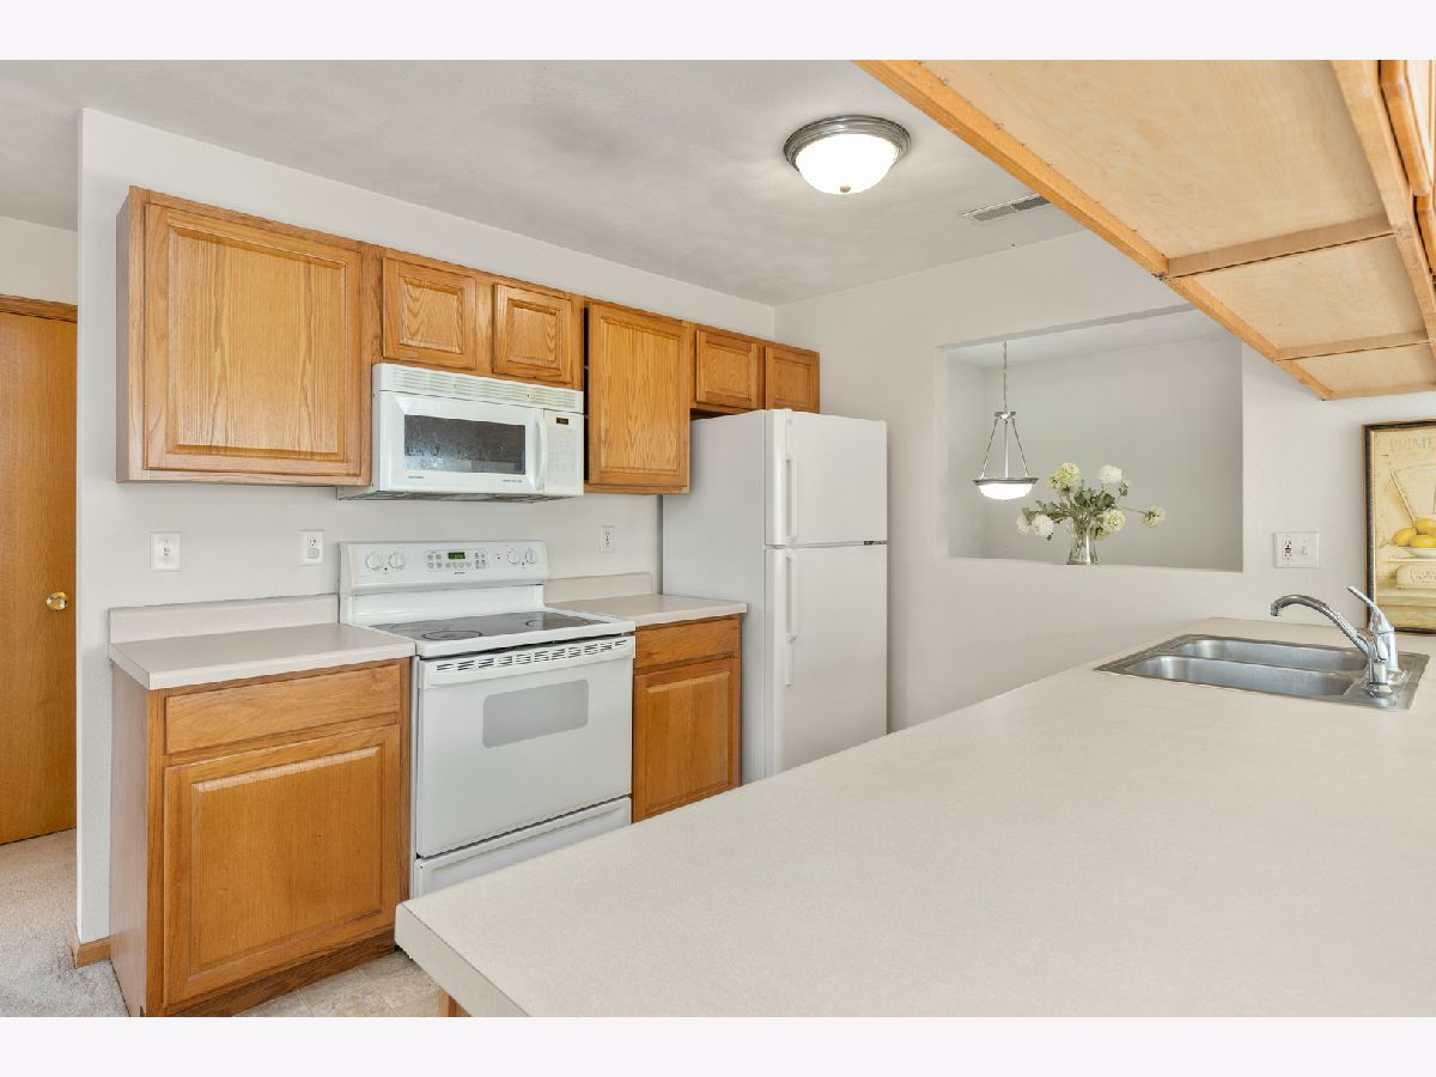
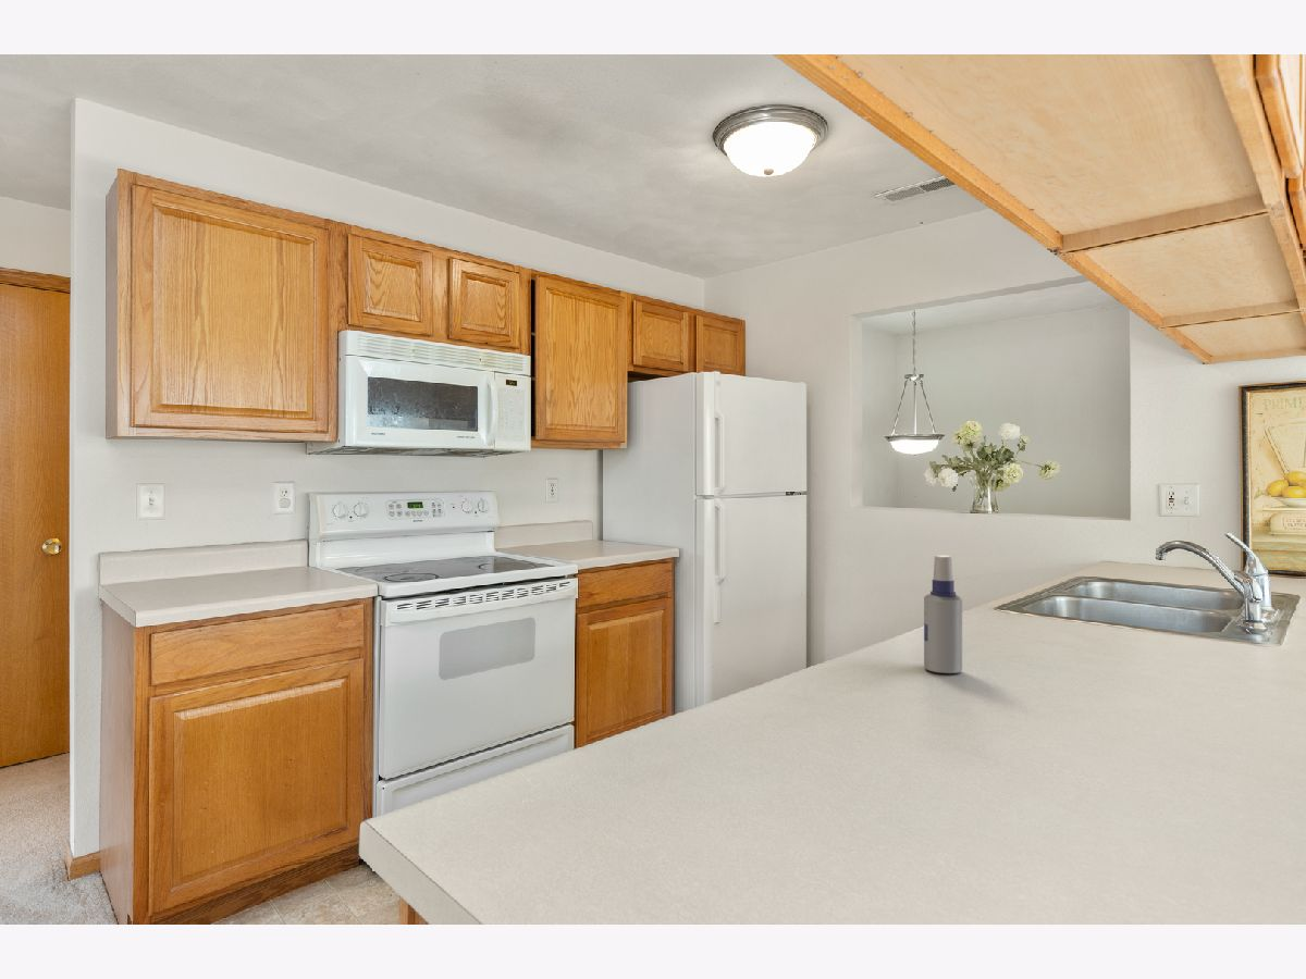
+ spray bottle (942, 612)
